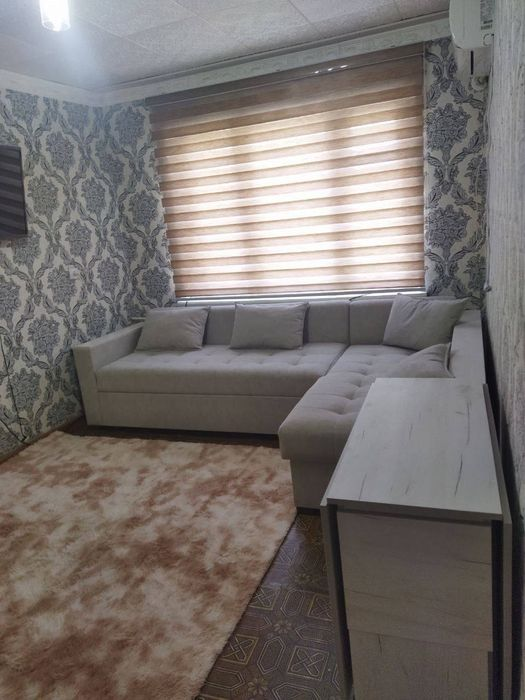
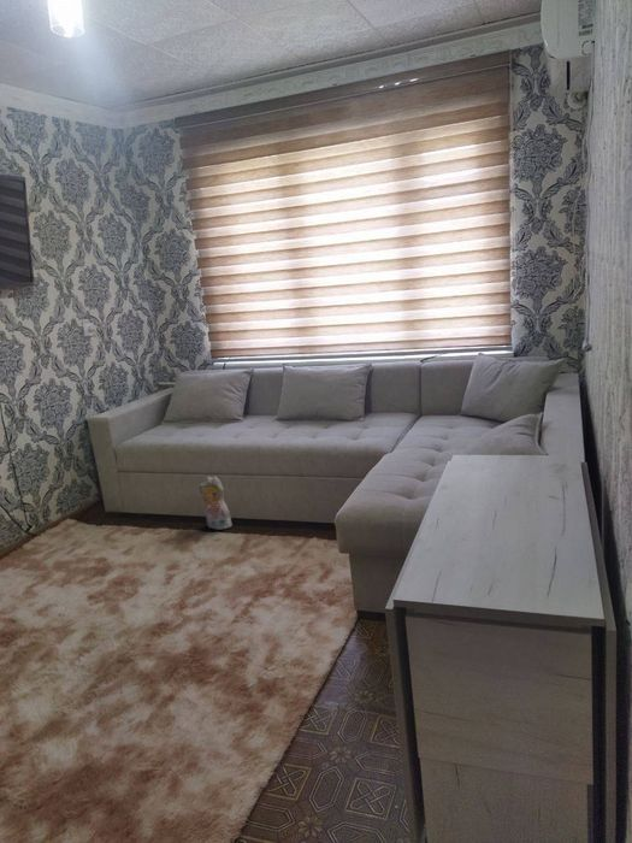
+ plush toy (213, 501)
